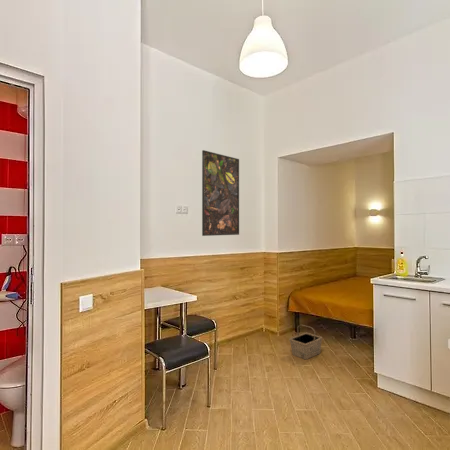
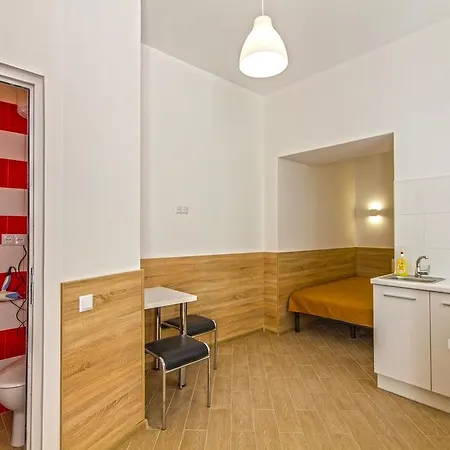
- basket (305, 339)
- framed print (221, 195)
